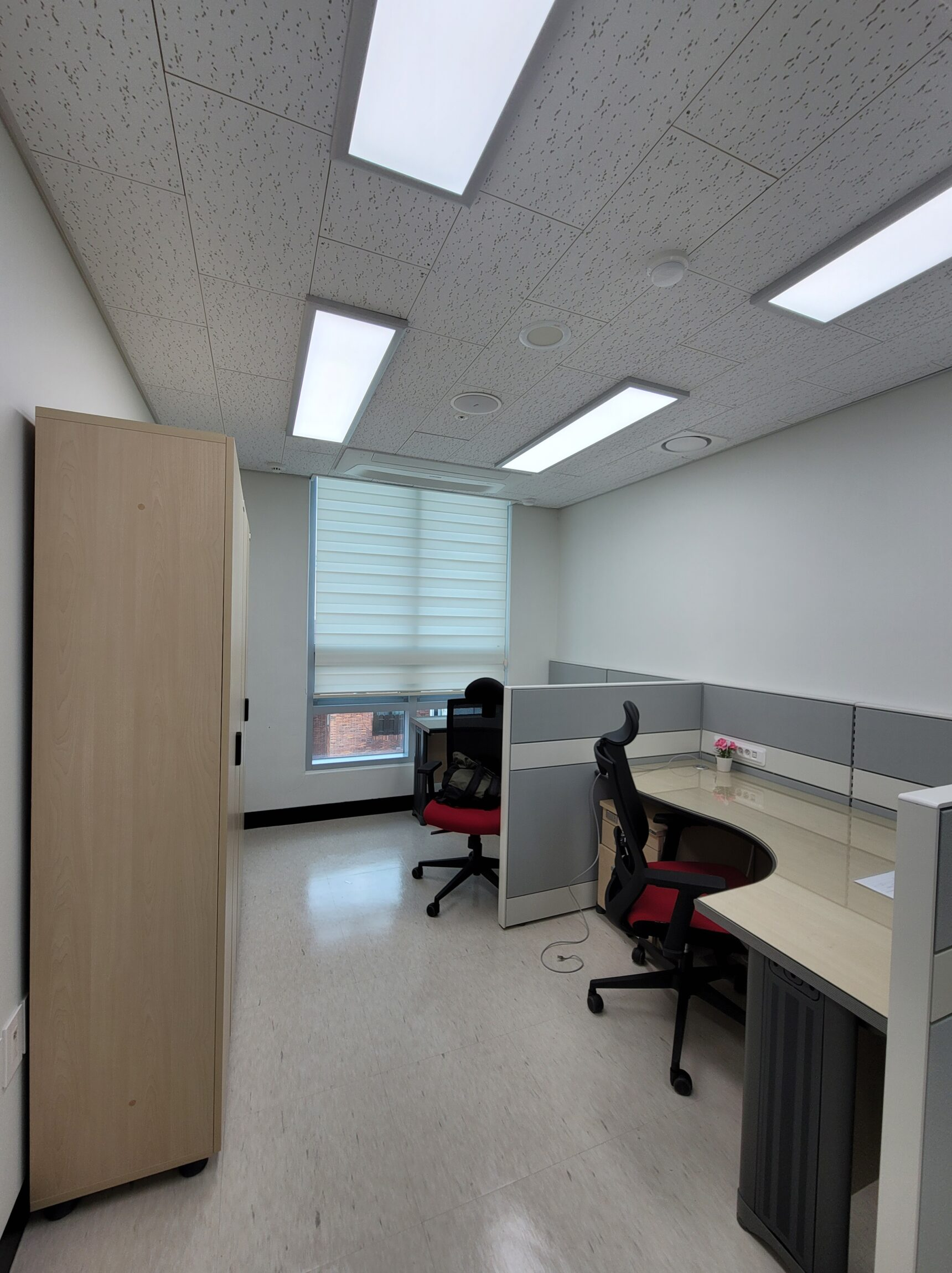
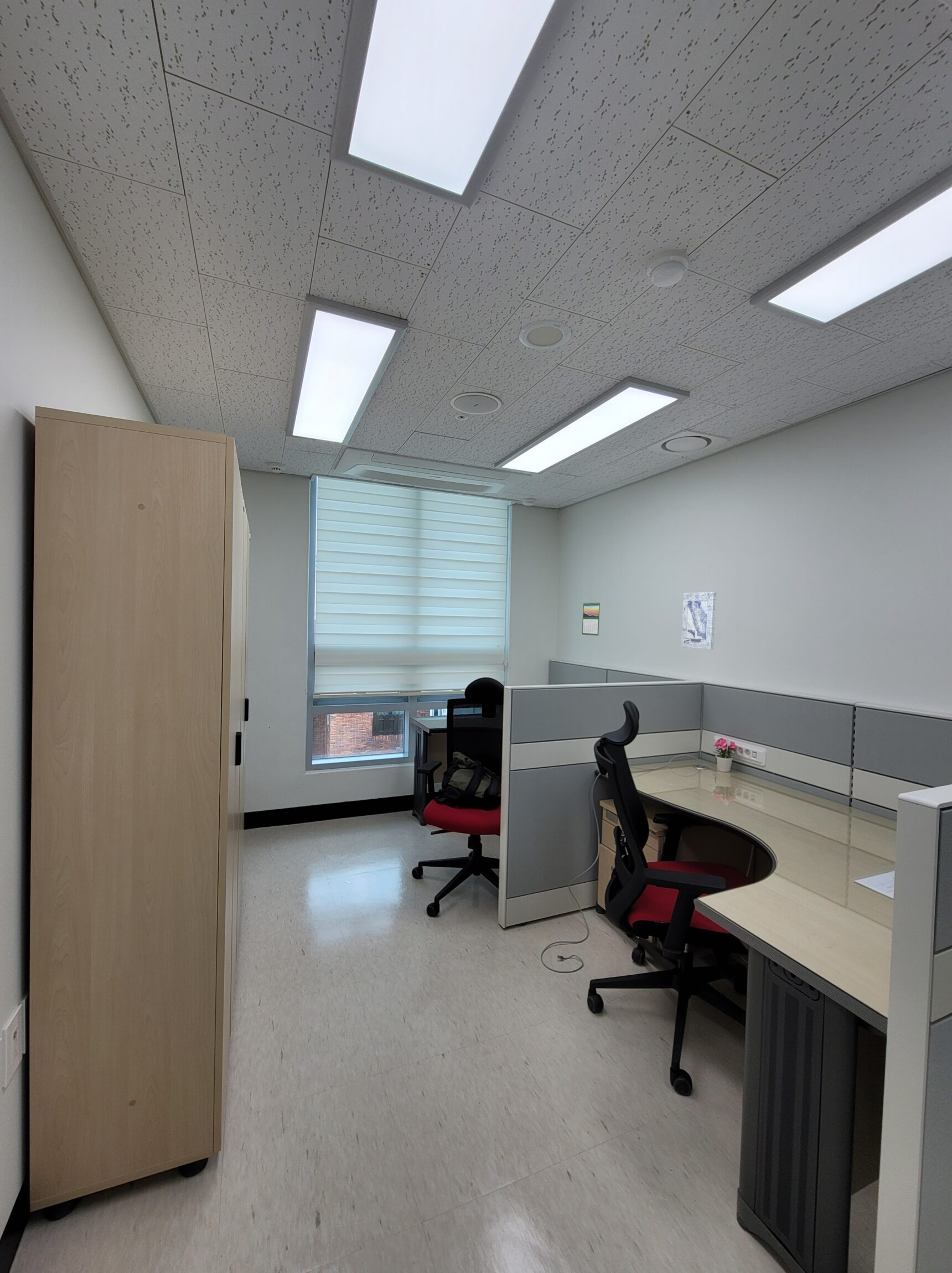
+ calendar (591, 618)
+ wall art (698, 620)
